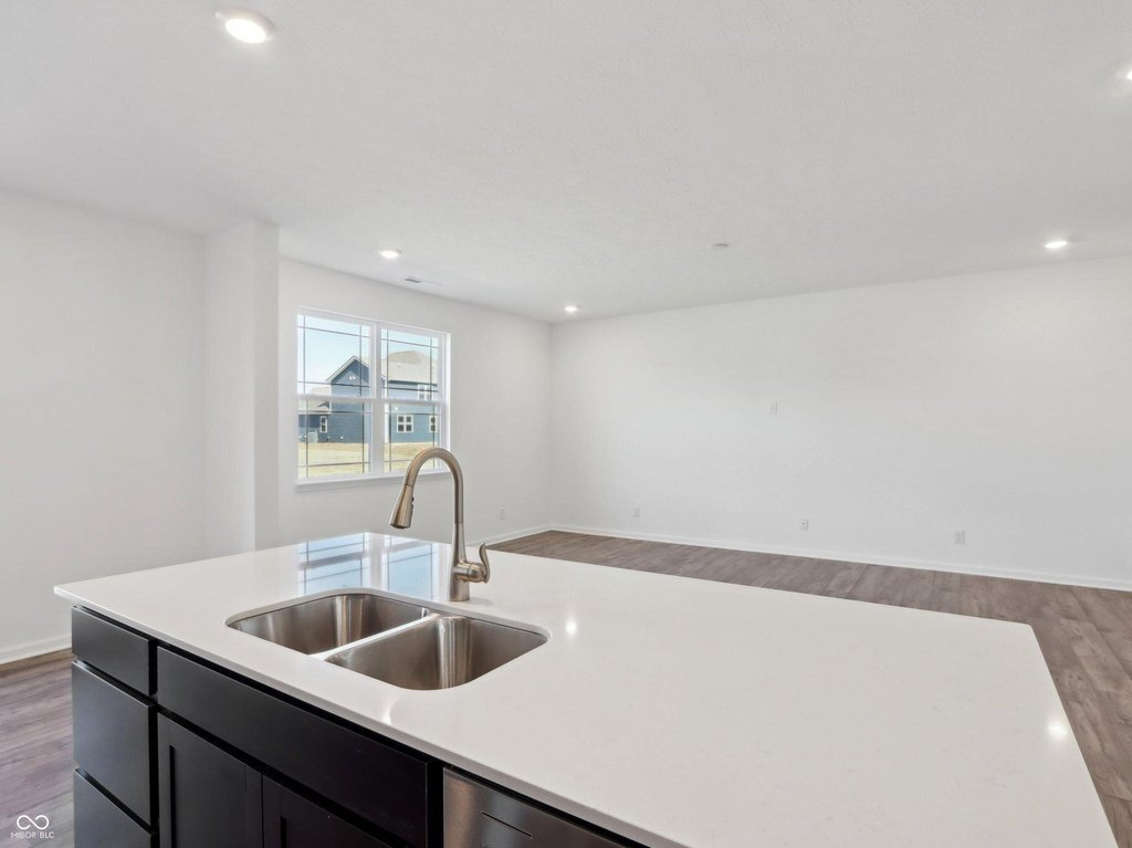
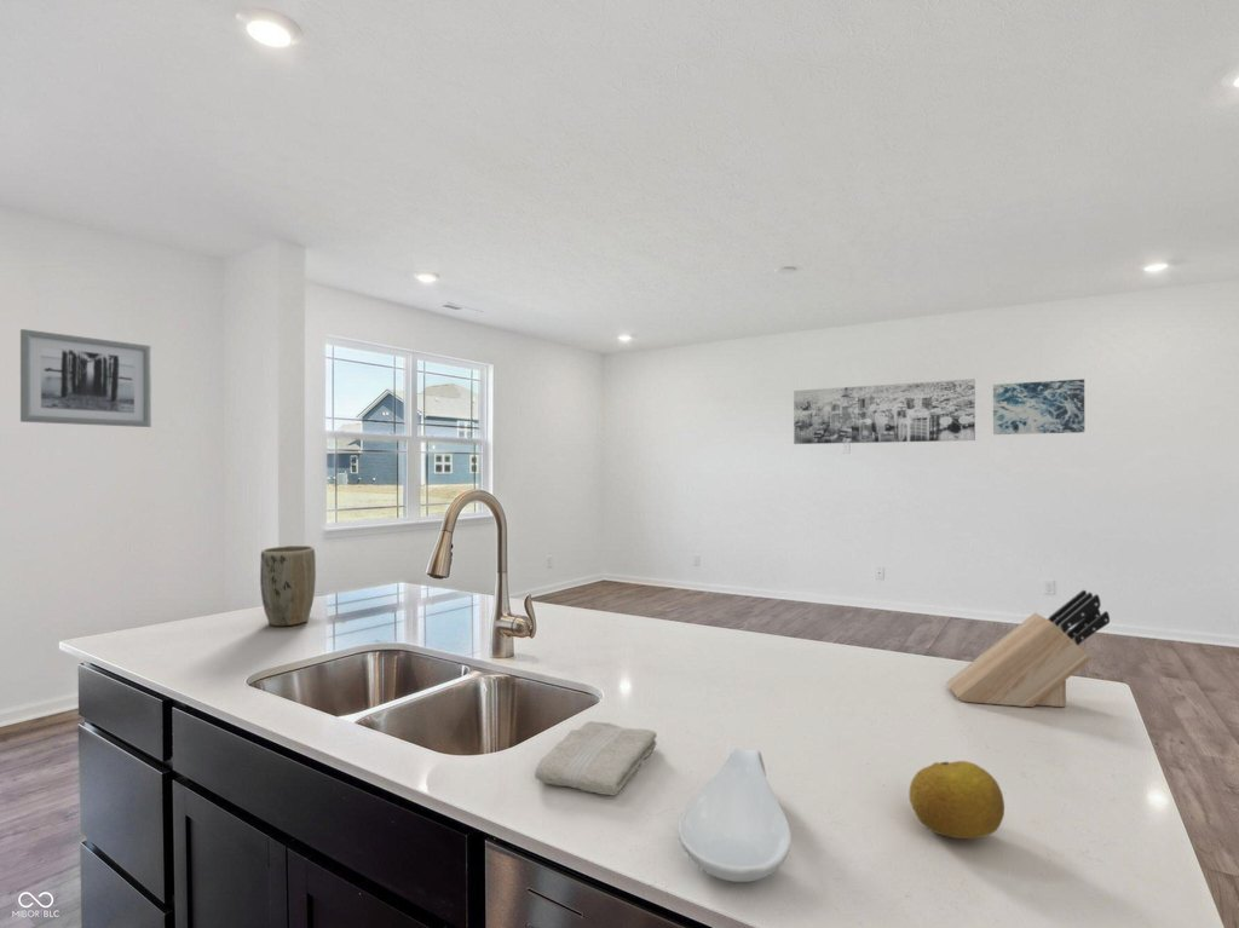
+ spoon rest (738, 803)
+ fruit (955, 797)
+ wall art (90, 381)
+ plant pot (288, 584)
+ wall art (1037, 408)
+ wall art (877, 414)
+ knife block (1026, 644)
+ washcloth (600, 753)
